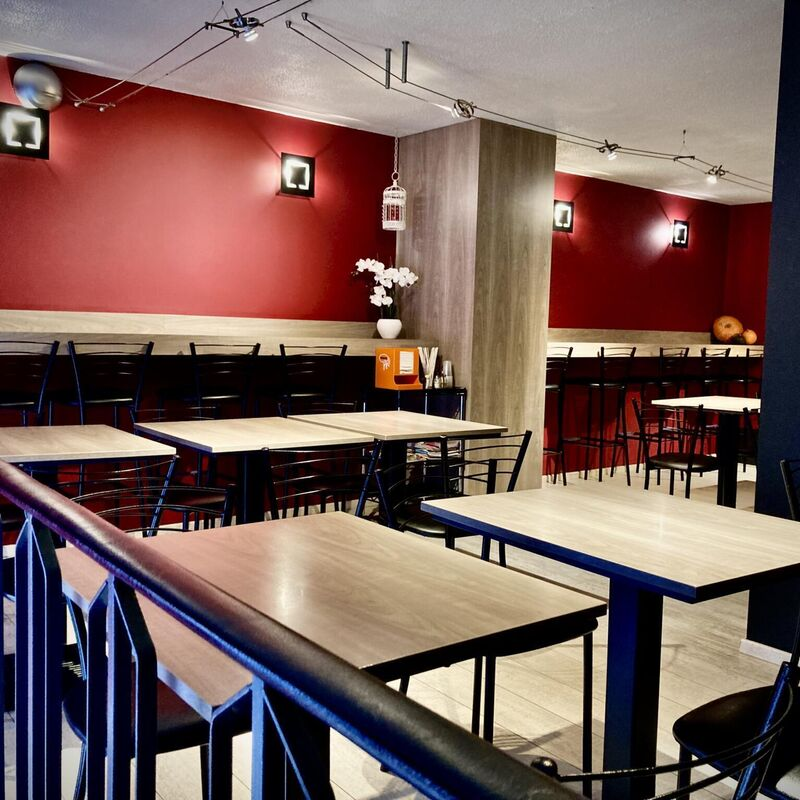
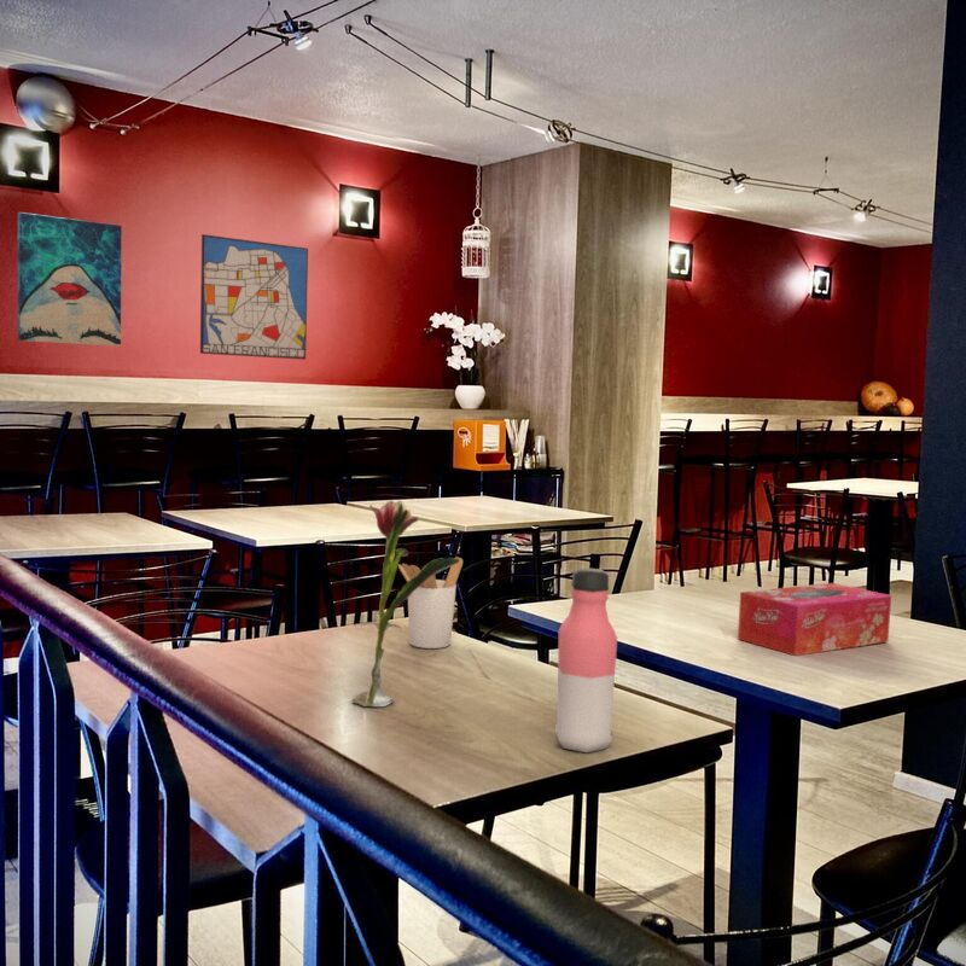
+ tissue box (814, 617)
+ wall art (255, 298)
+ flower (389, 593)
+ wall art (70, 281)
+ utensil holder (426, 601)
+ water bottle (586, 657)
